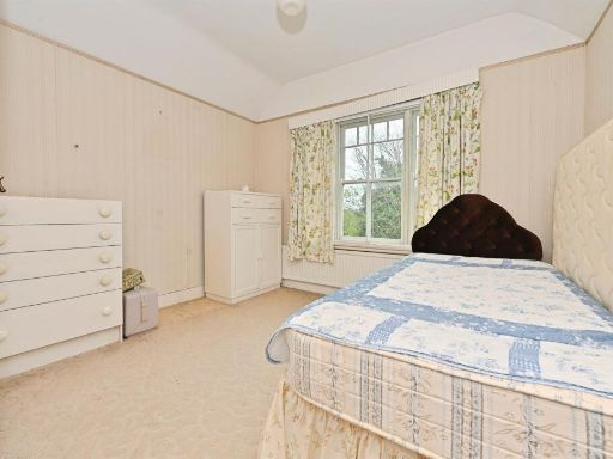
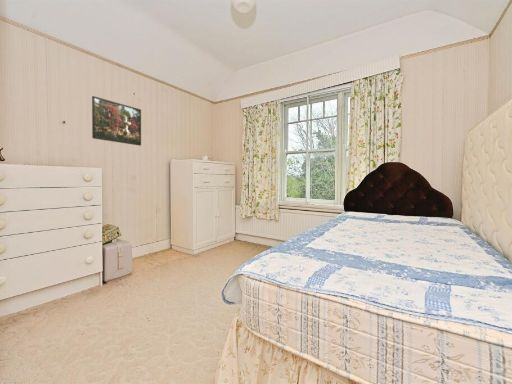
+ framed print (118, 122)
